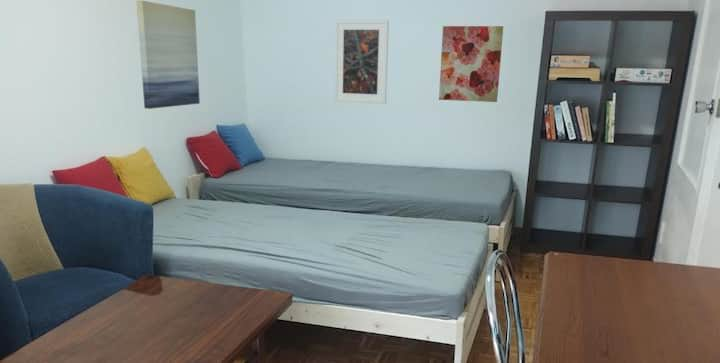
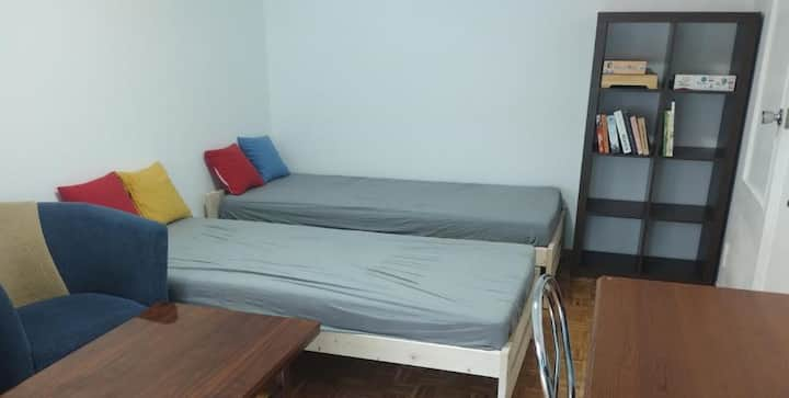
- wall art (470, 64)
- wall art (171, 56)
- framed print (360, 62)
